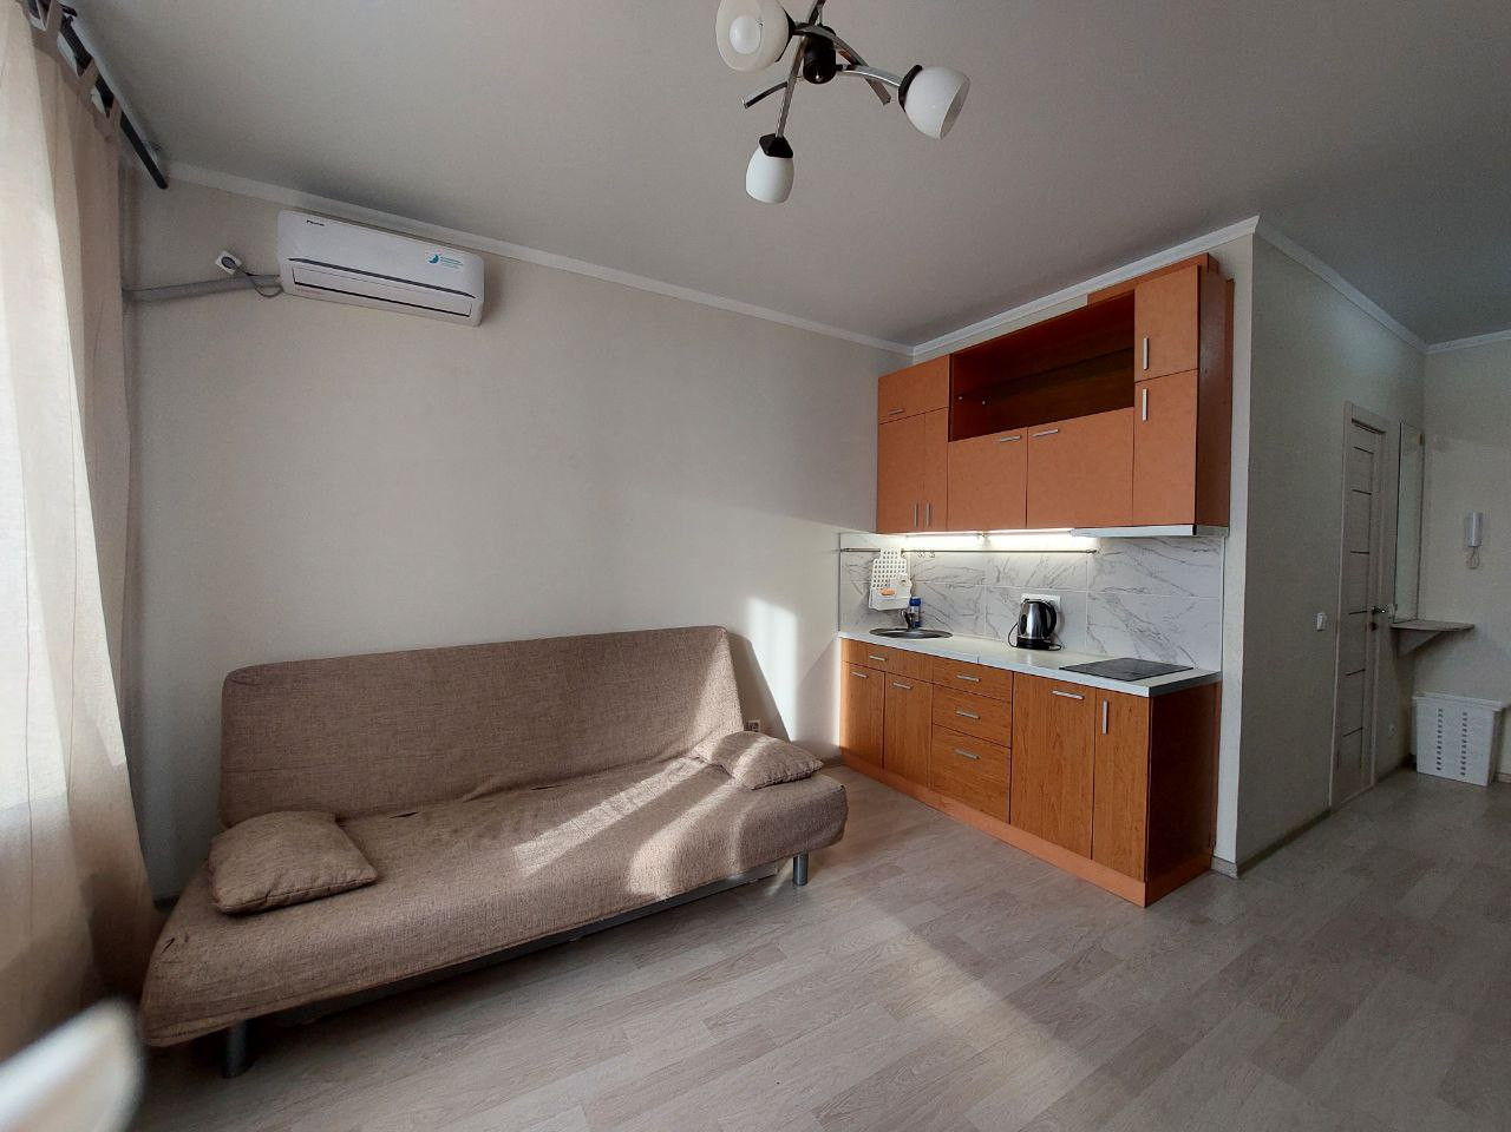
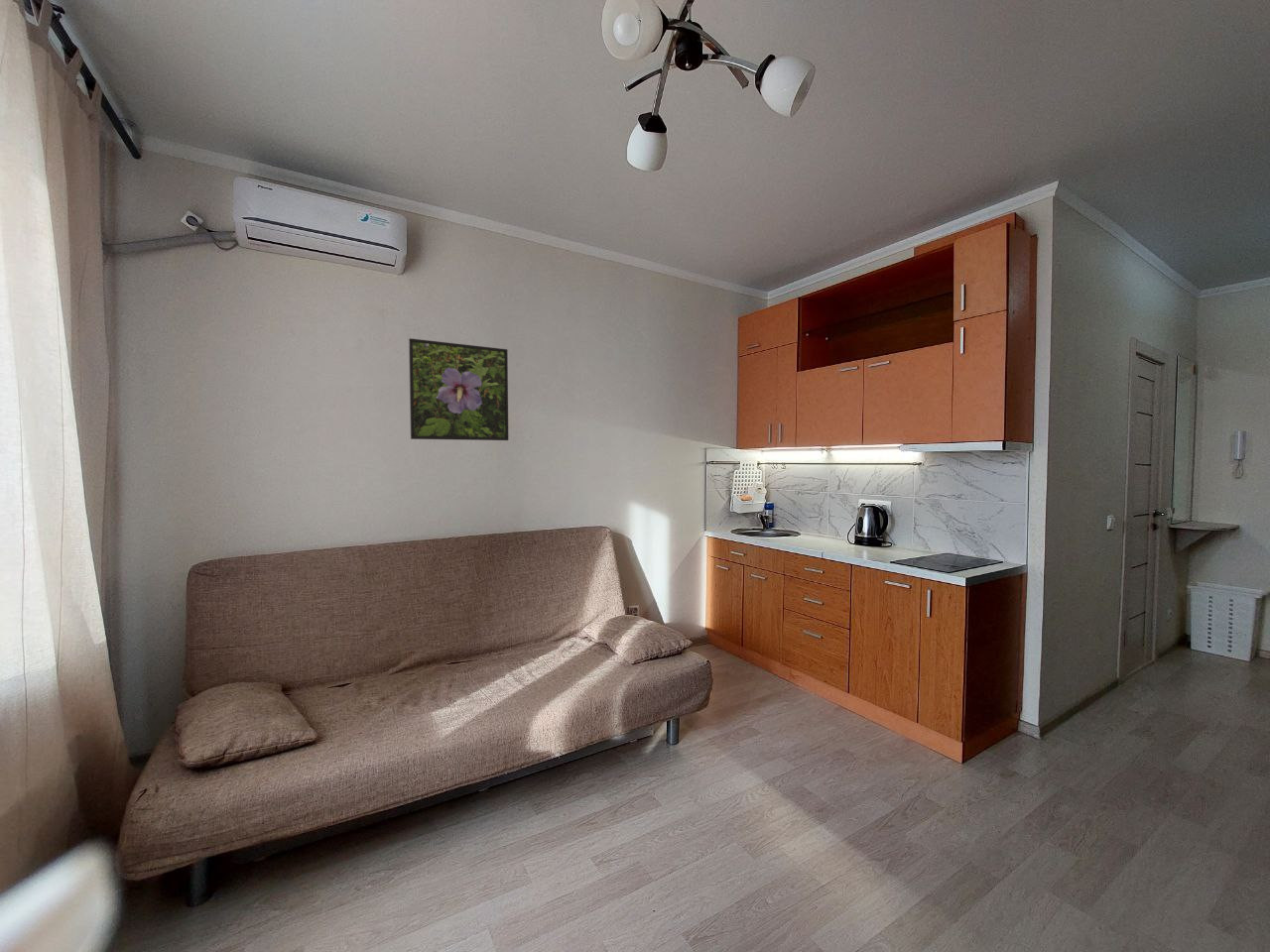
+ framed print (460, 392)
